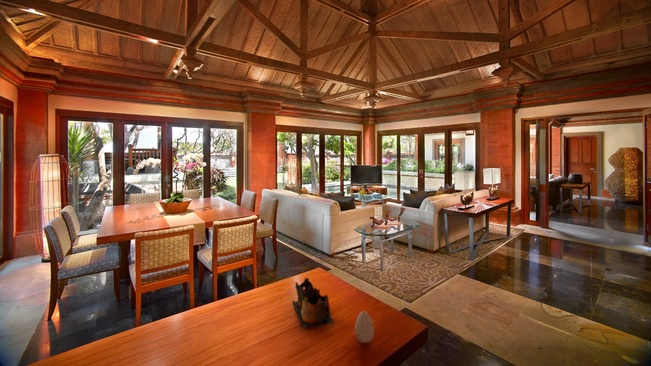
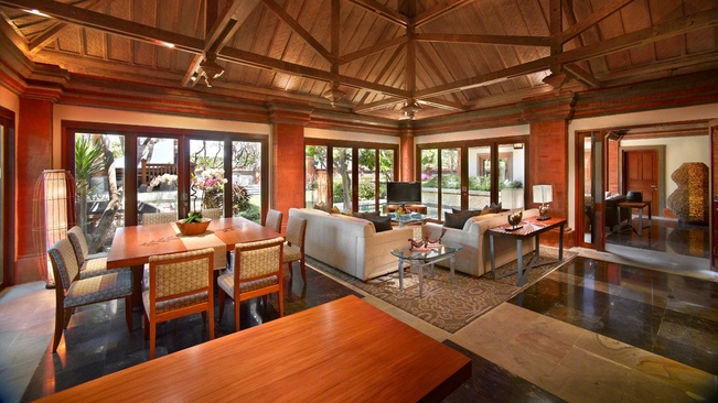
- decorative egg (364, 326)
- decorative bowl (311, 298)
